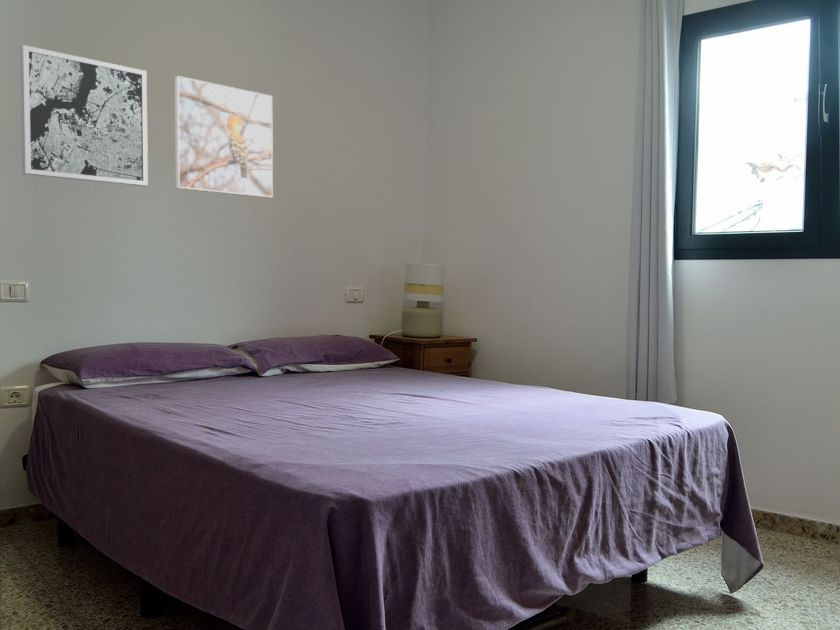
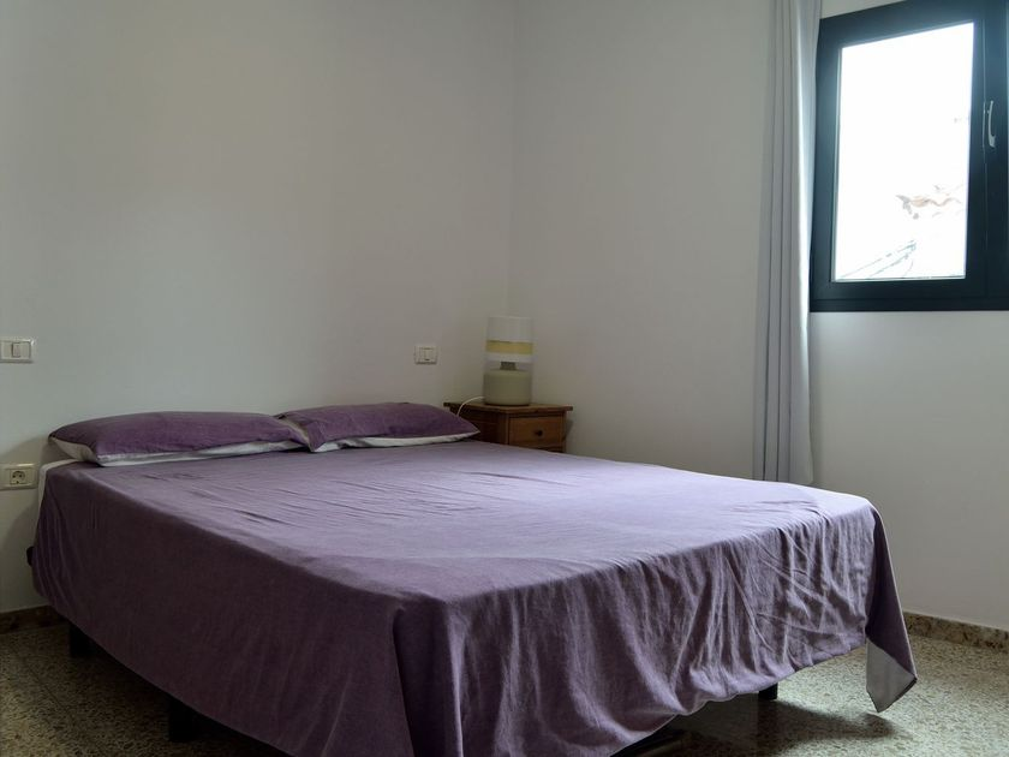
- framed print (226, 140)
- wall art (87, 120)
